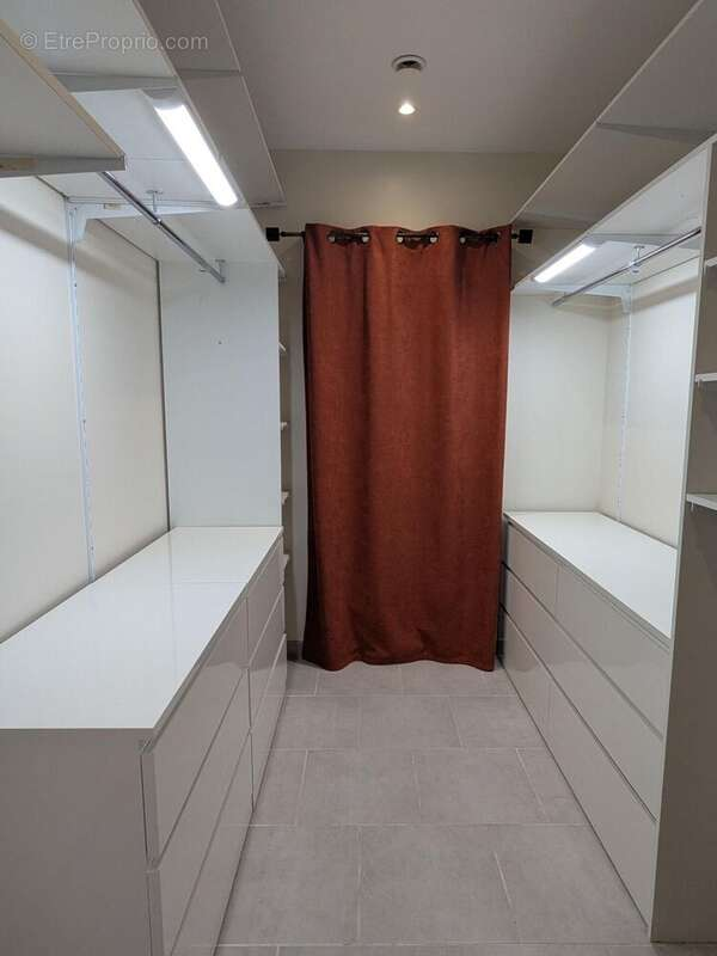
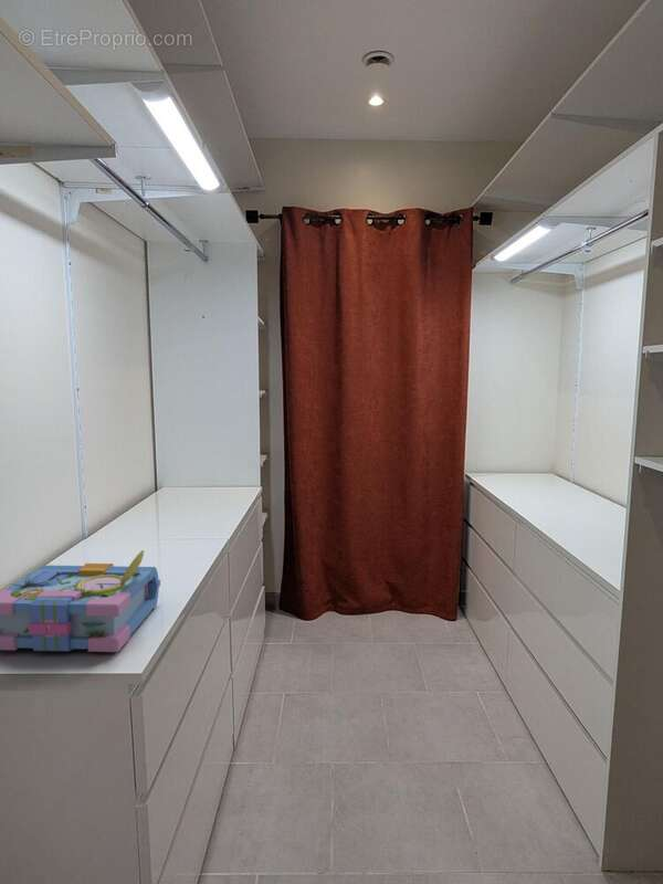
+ jewelry box (74, 588)
